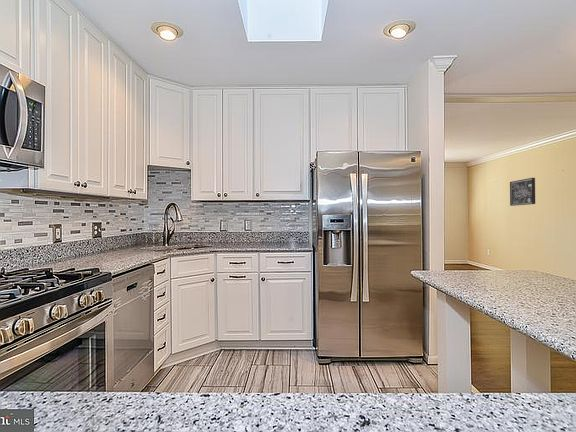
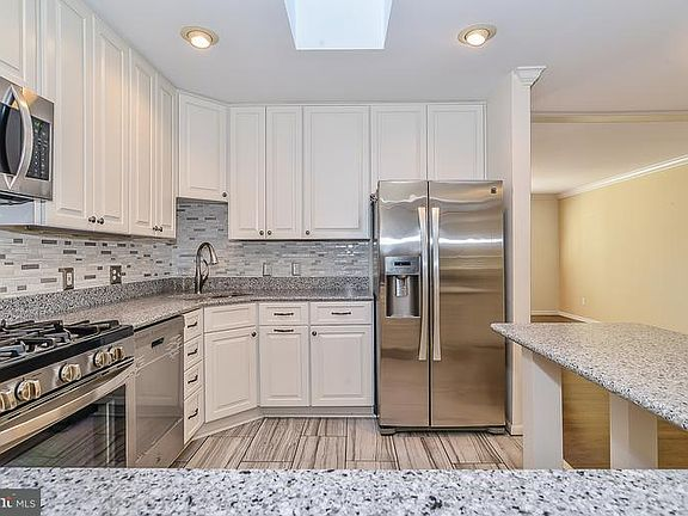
- wall art (521, 192)
